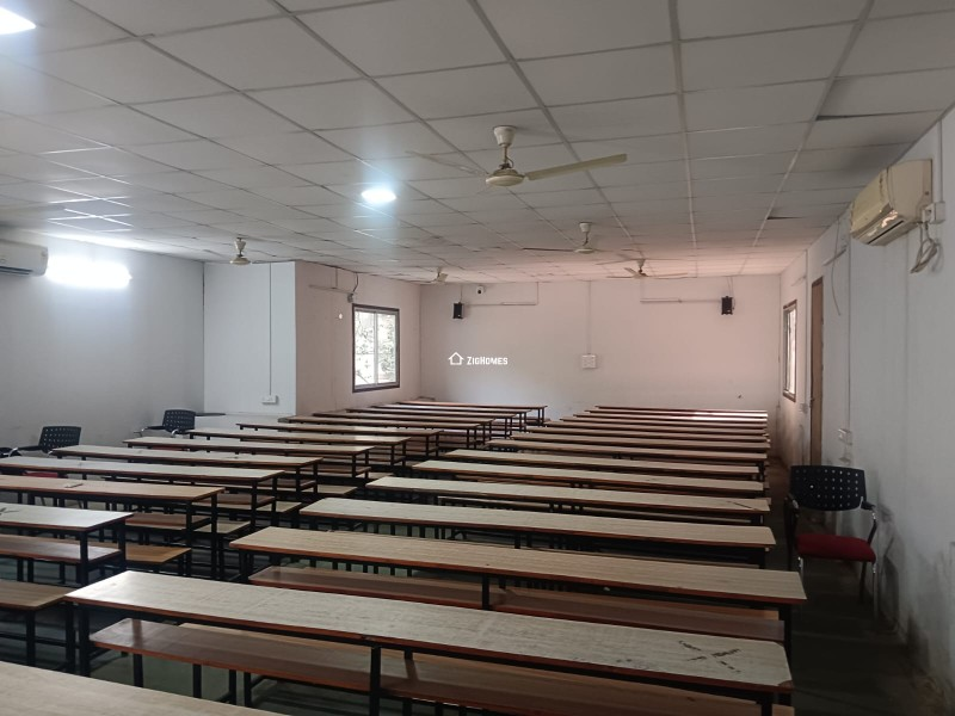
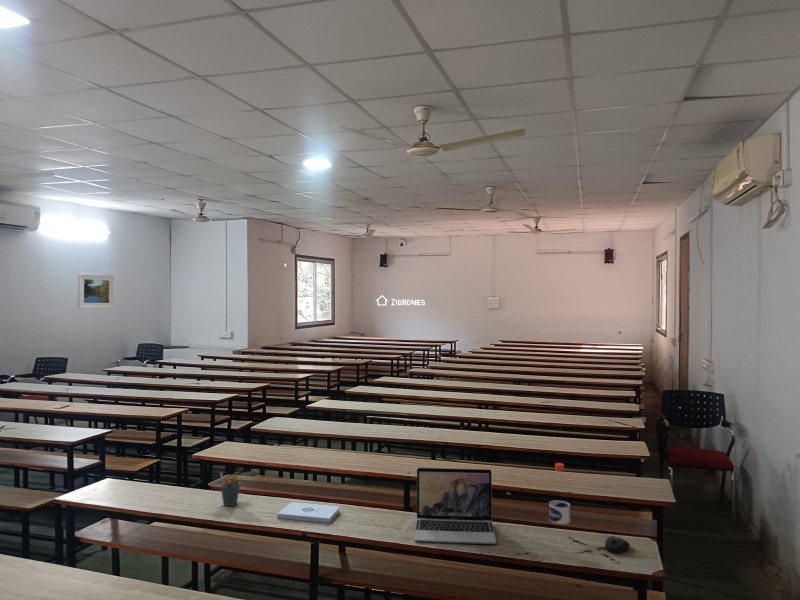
+ notepad (309, 512)
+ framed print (96, 291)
+ mouse (617, 543)
+ laptop (454, 504)
+ water bottle (559, 505)
+ pen holder (230, 488)
